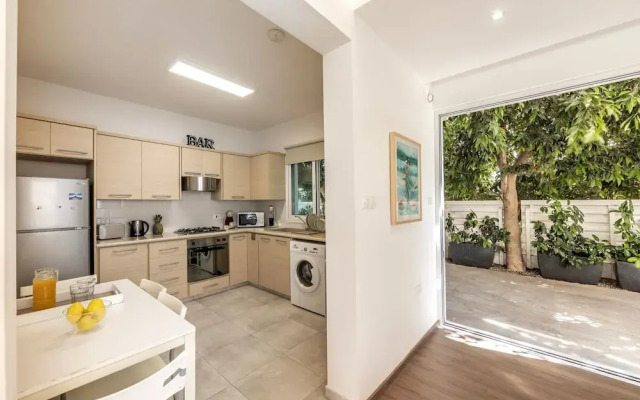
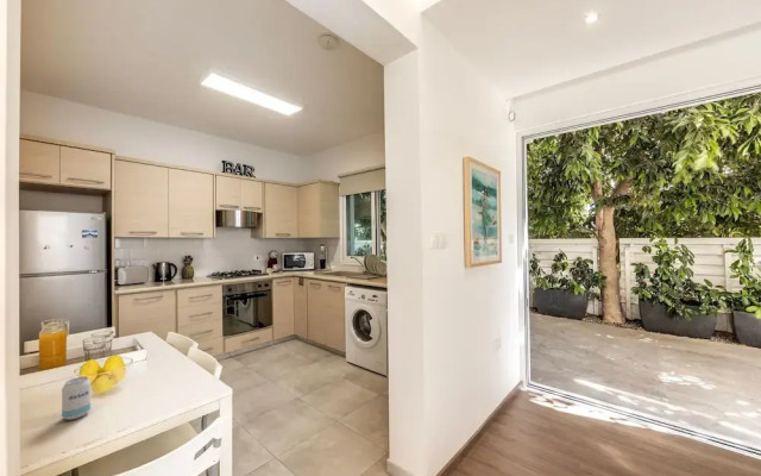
+ beverage can (76, 397)
